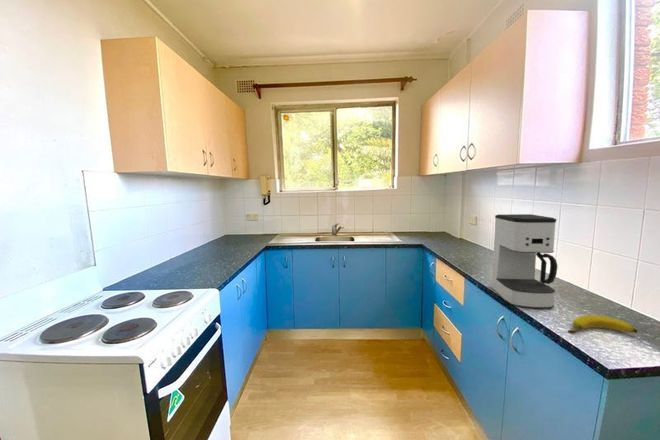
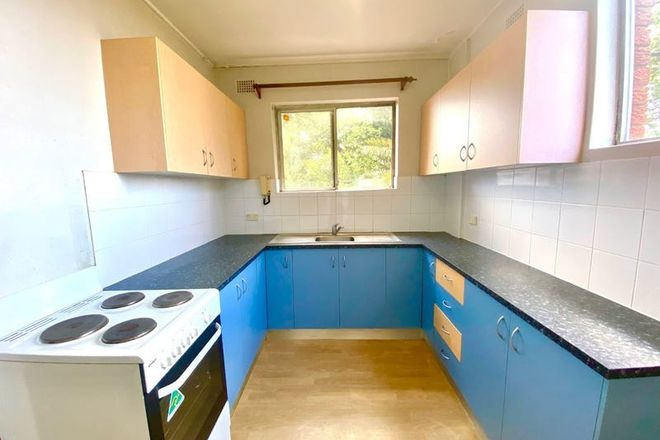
- banana (596, 324)
- coffee maker (528, 258)
